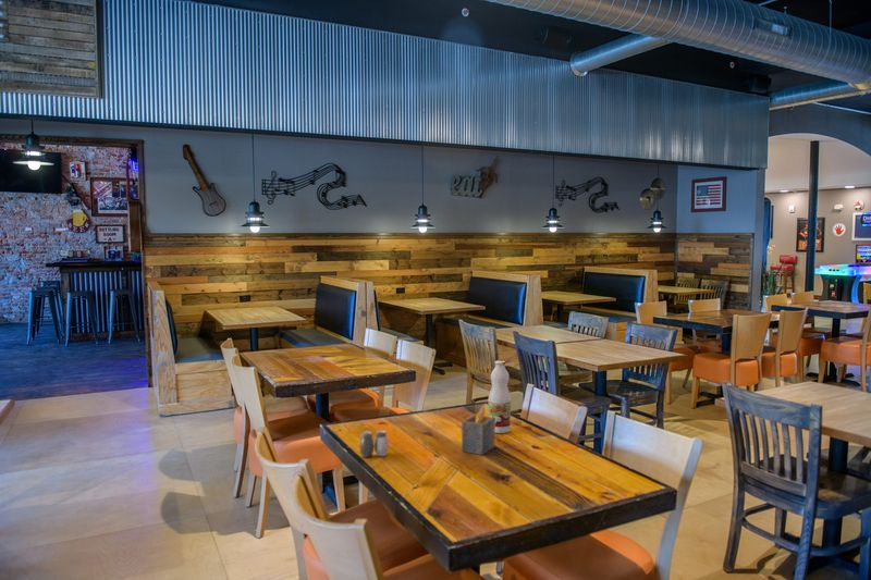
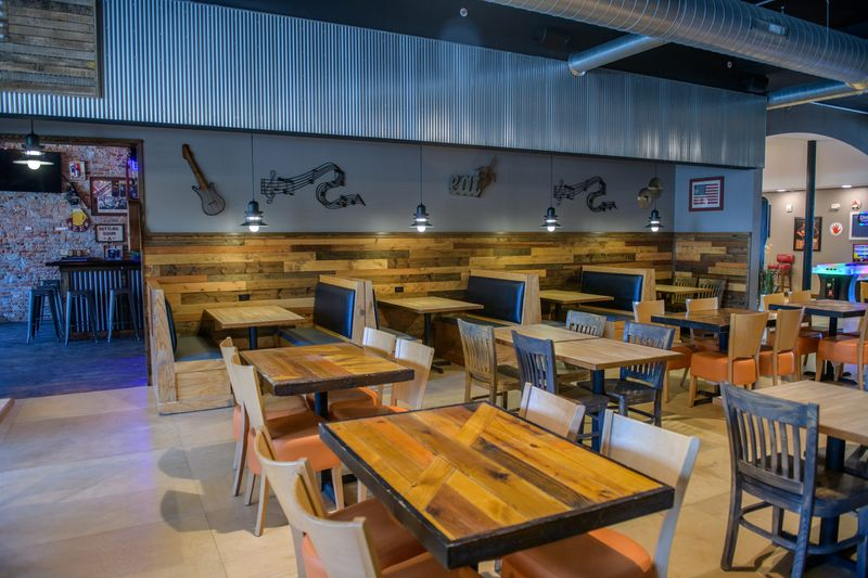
- juice bottle (499, 395)
- salt and pepper shaker (372, 443)
- napkin holder (478, 429)
